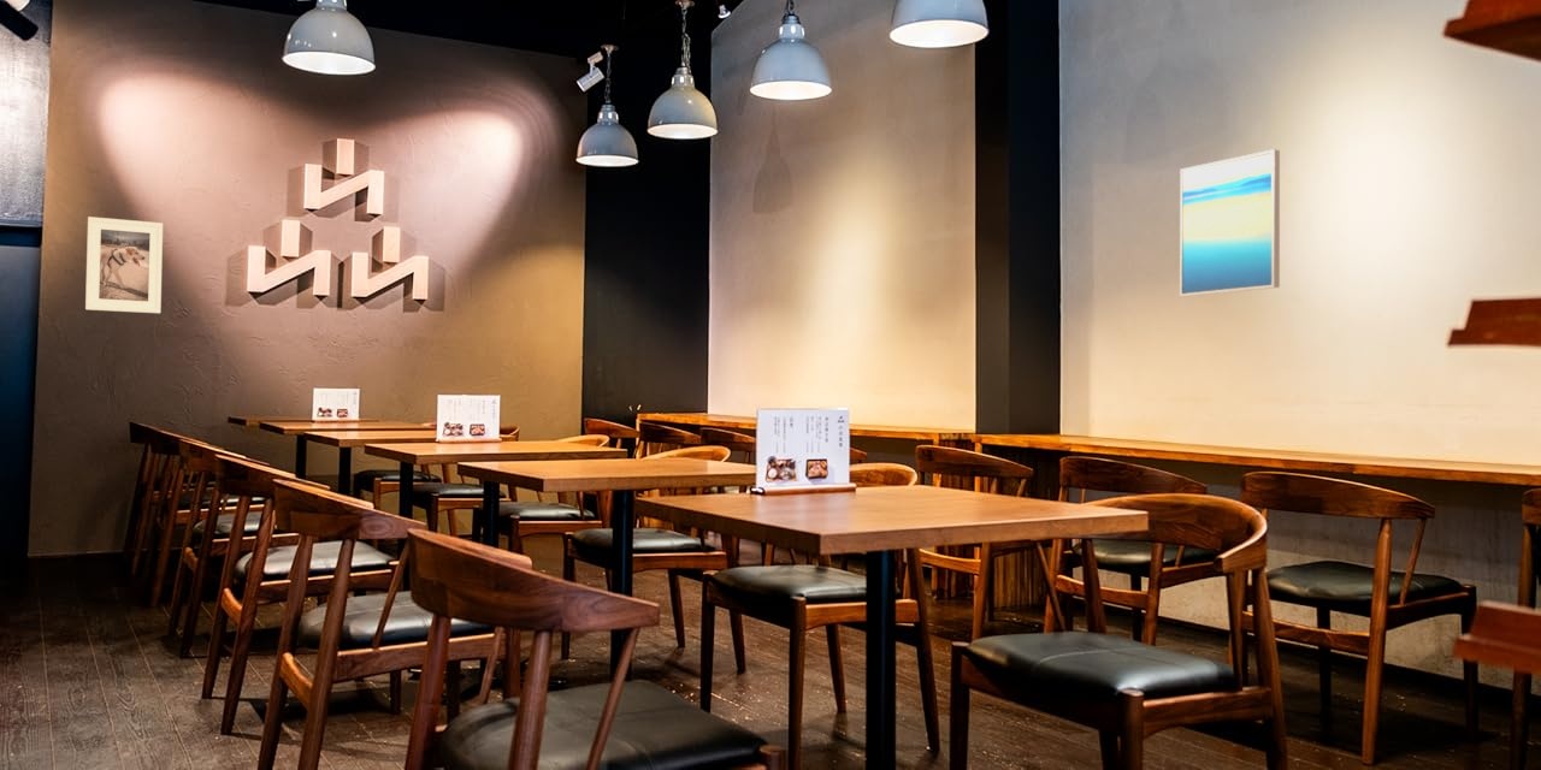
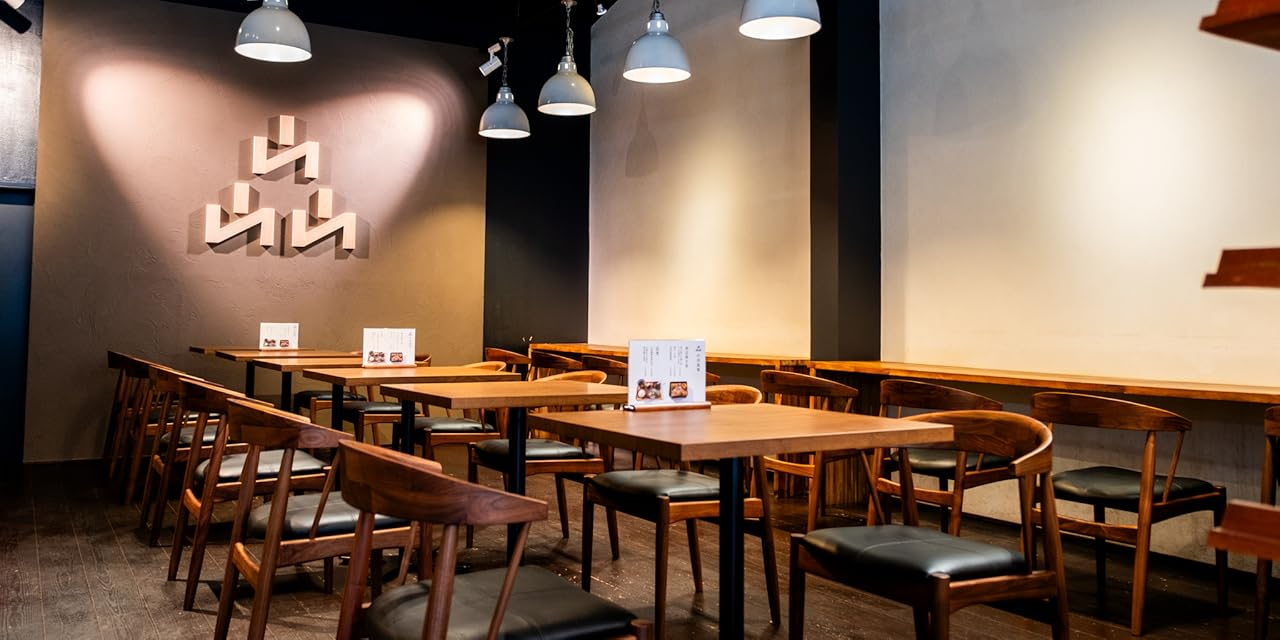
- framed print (124, 265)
- wall art (1227, 225)
